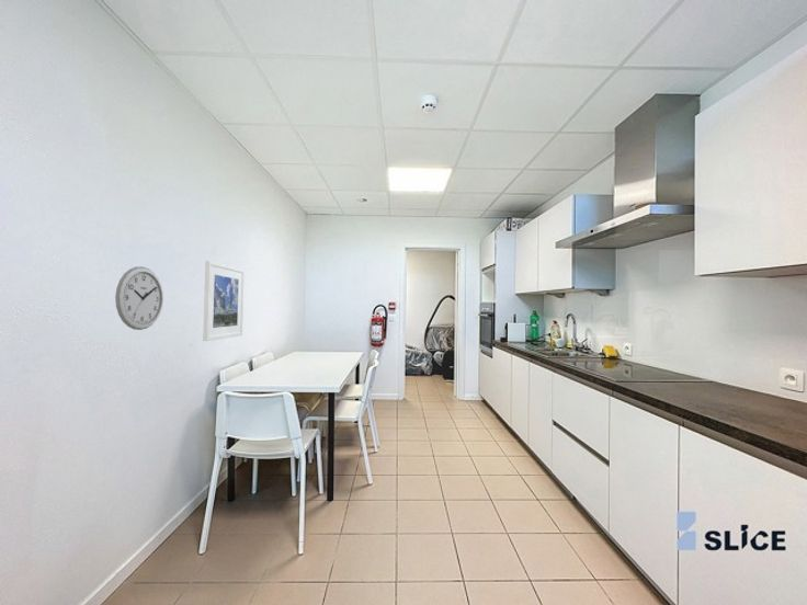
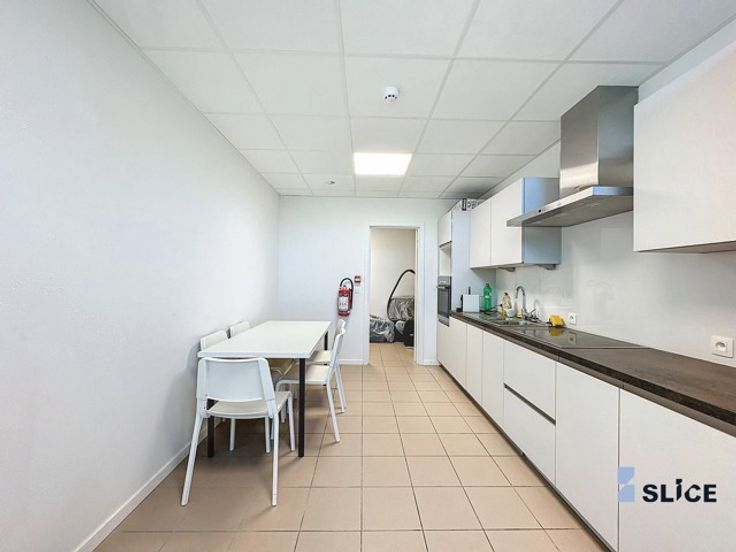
- wall clock (143, 298)
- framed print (226, 301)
